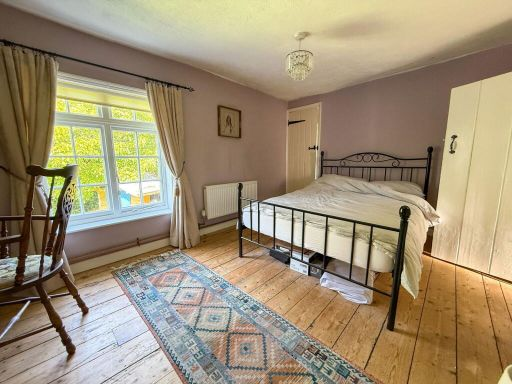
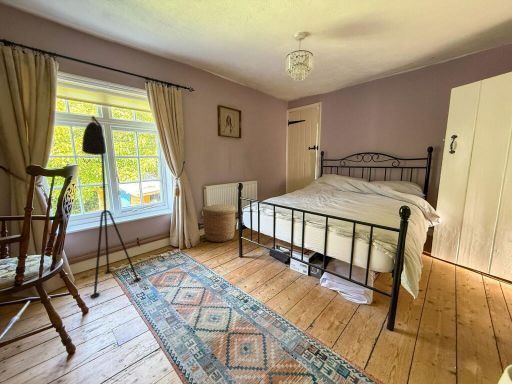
+ woven basket (219, 222)
+ floor lamp (103, 199)
